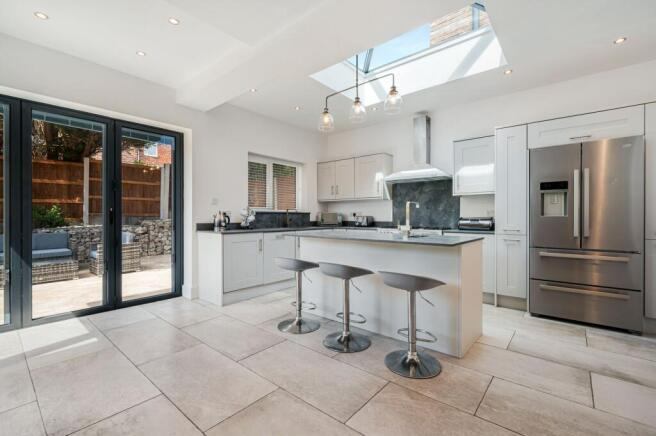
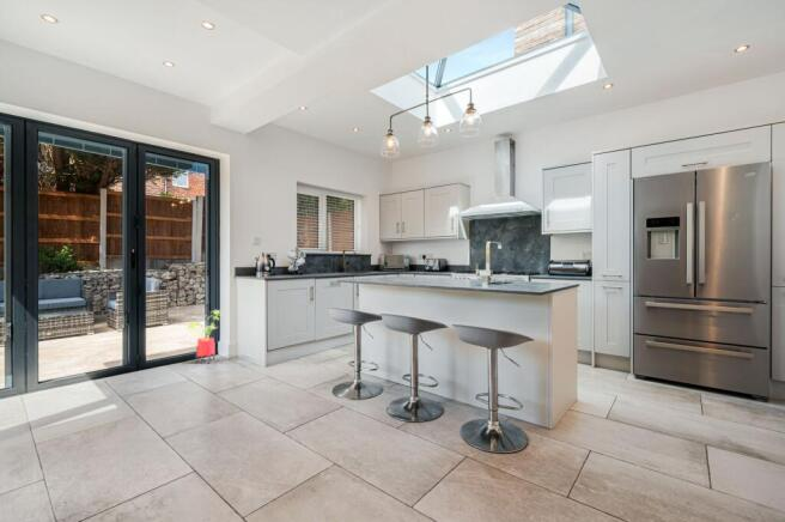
+ house plant (207, 336)
